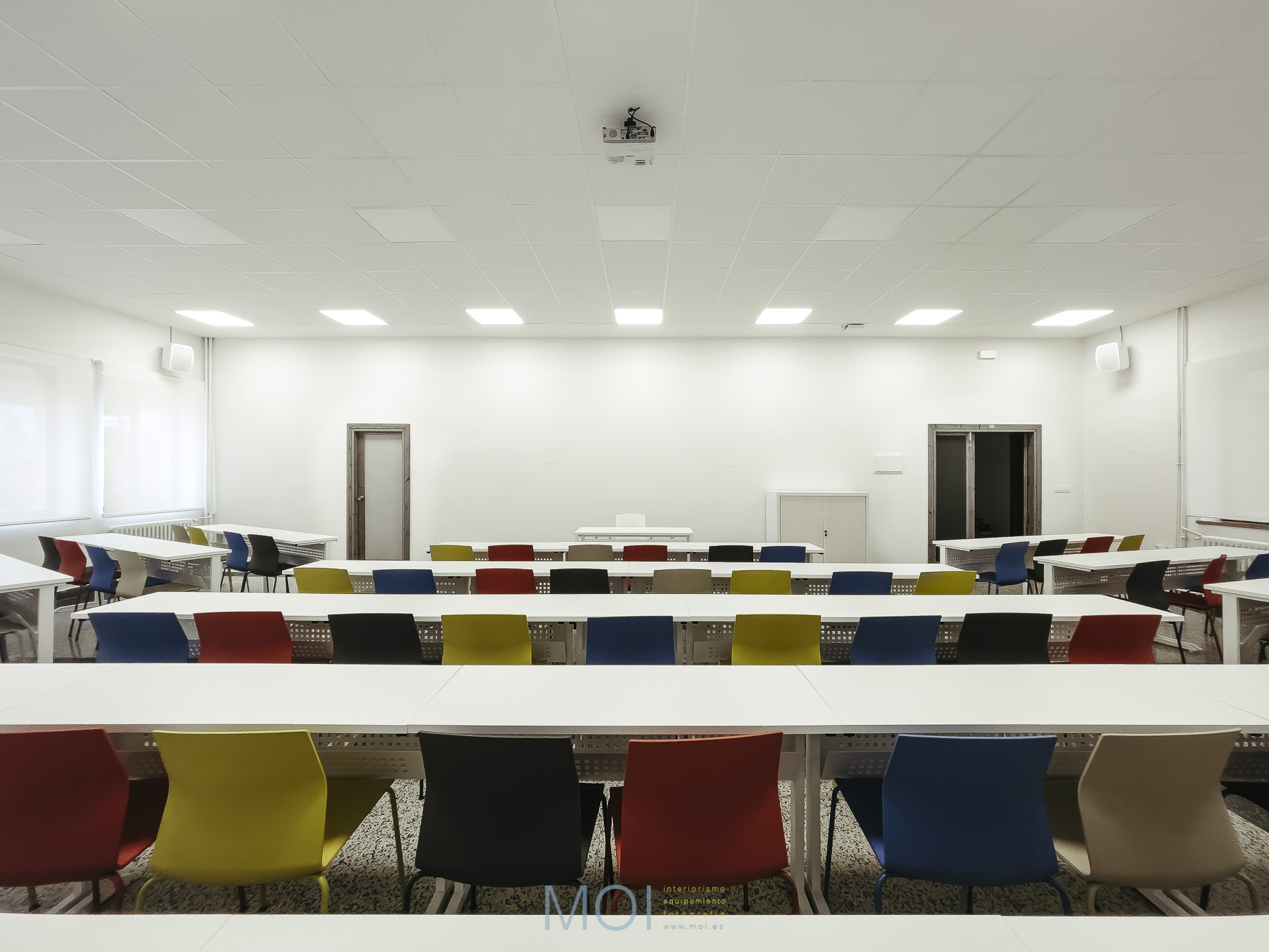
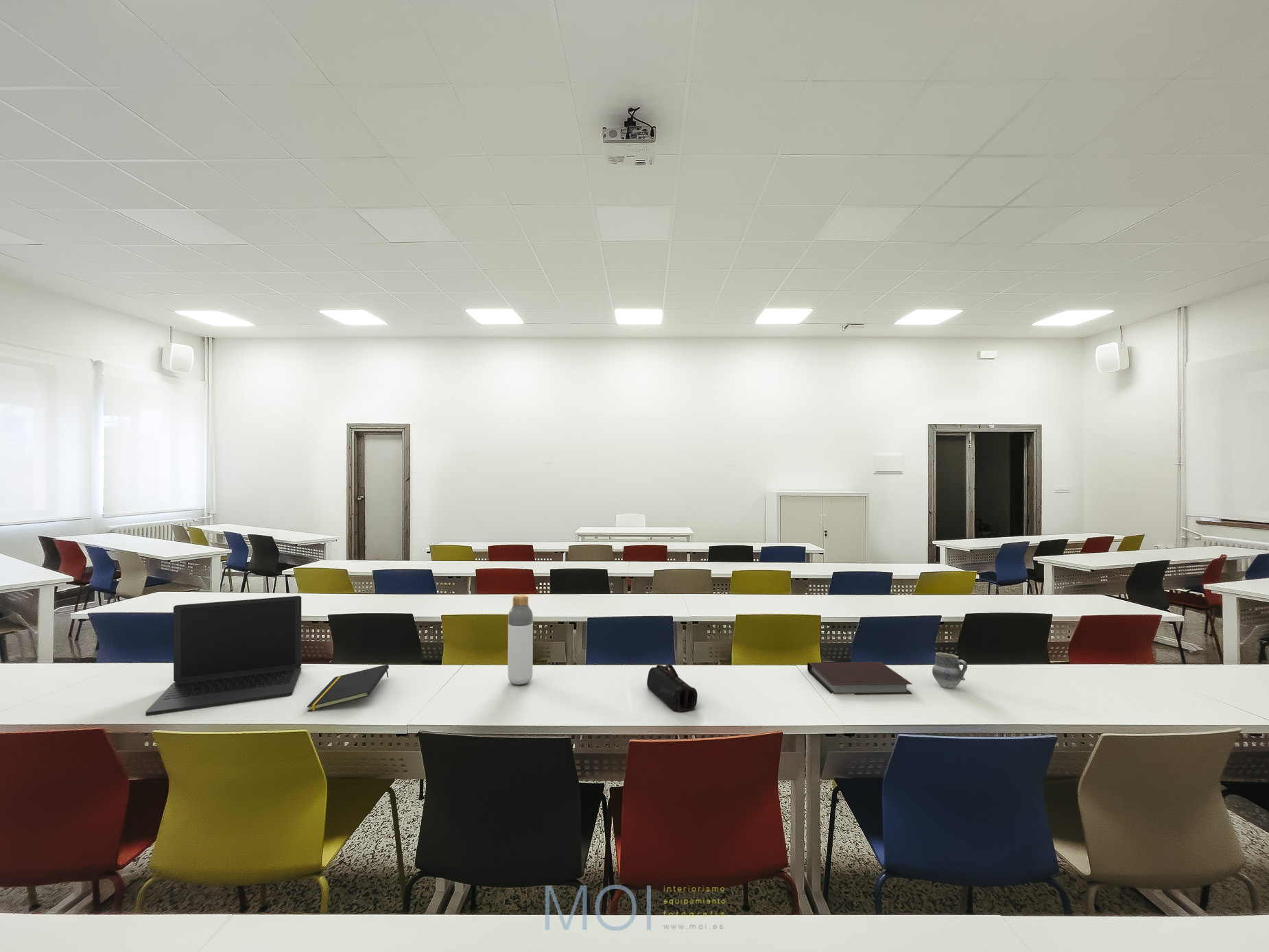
+ notebook (857, 677)
+ pencil case (671, 681)
+ cup (949, 670)
+ notepad (351, 686)
+ laptop (231, 649)
+ bottle (520, 639)
